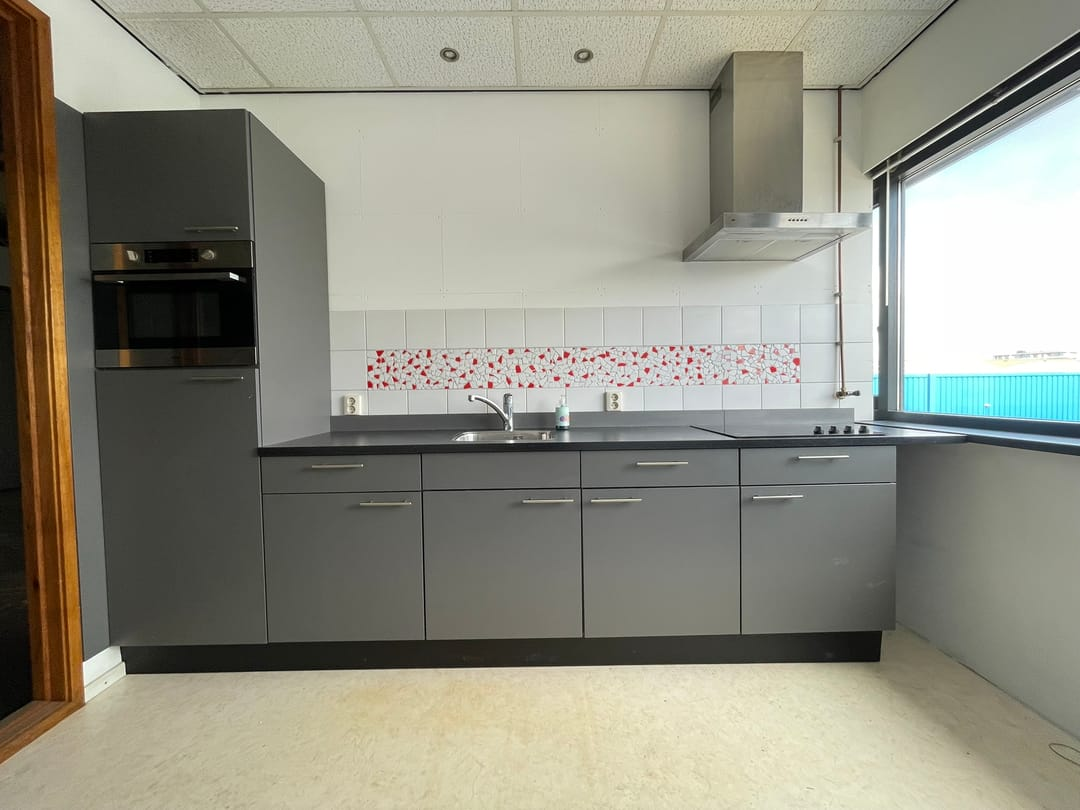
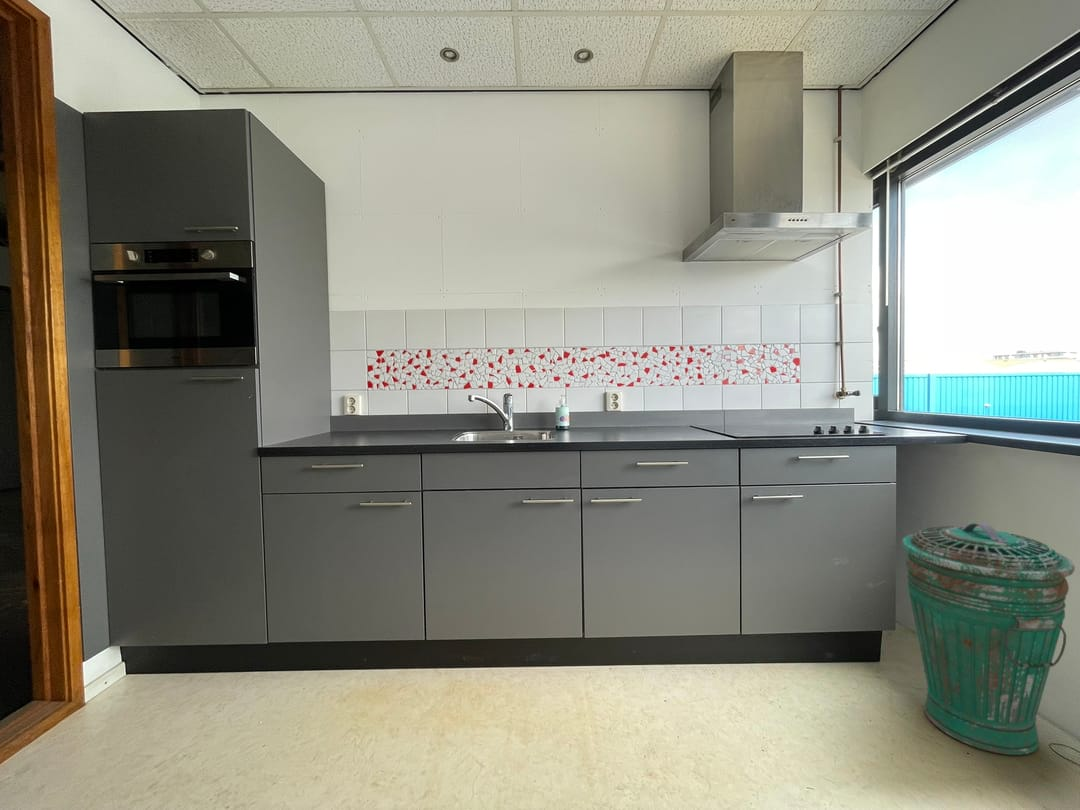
+ trash can (980, 625)
